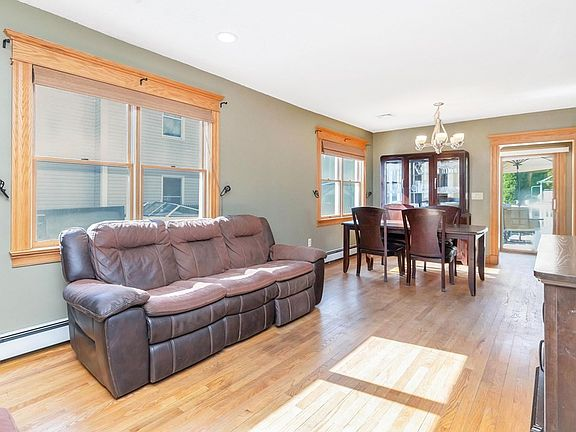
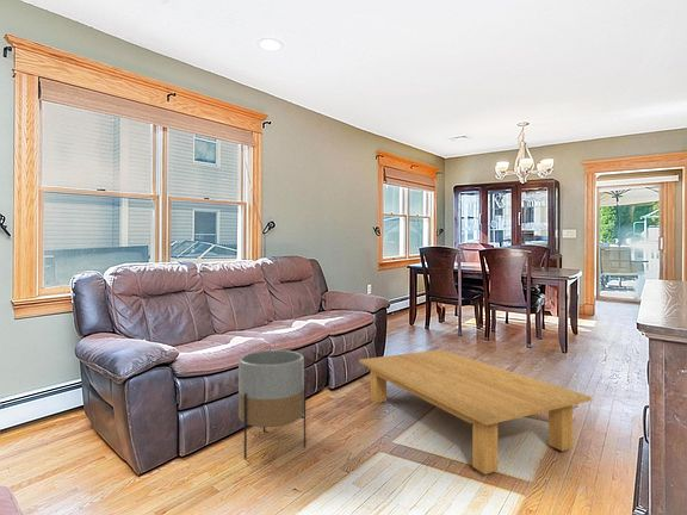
+ coffee table (457, 398)
+ planter (271, 401)
